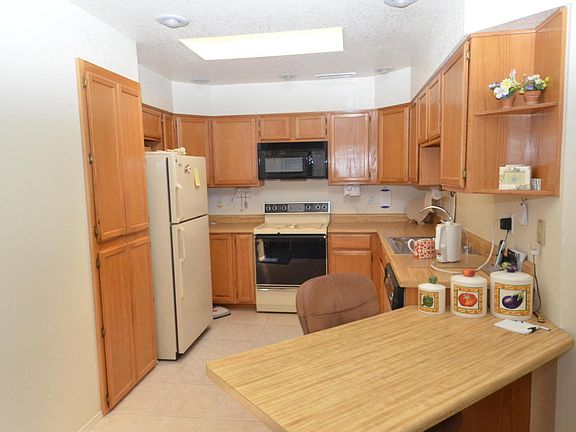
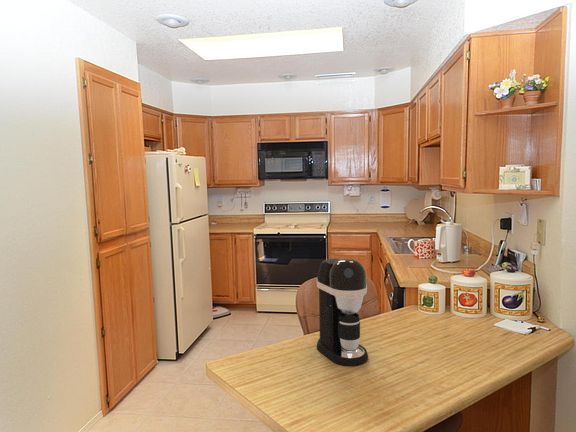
+ coffee maker (341, 305)
